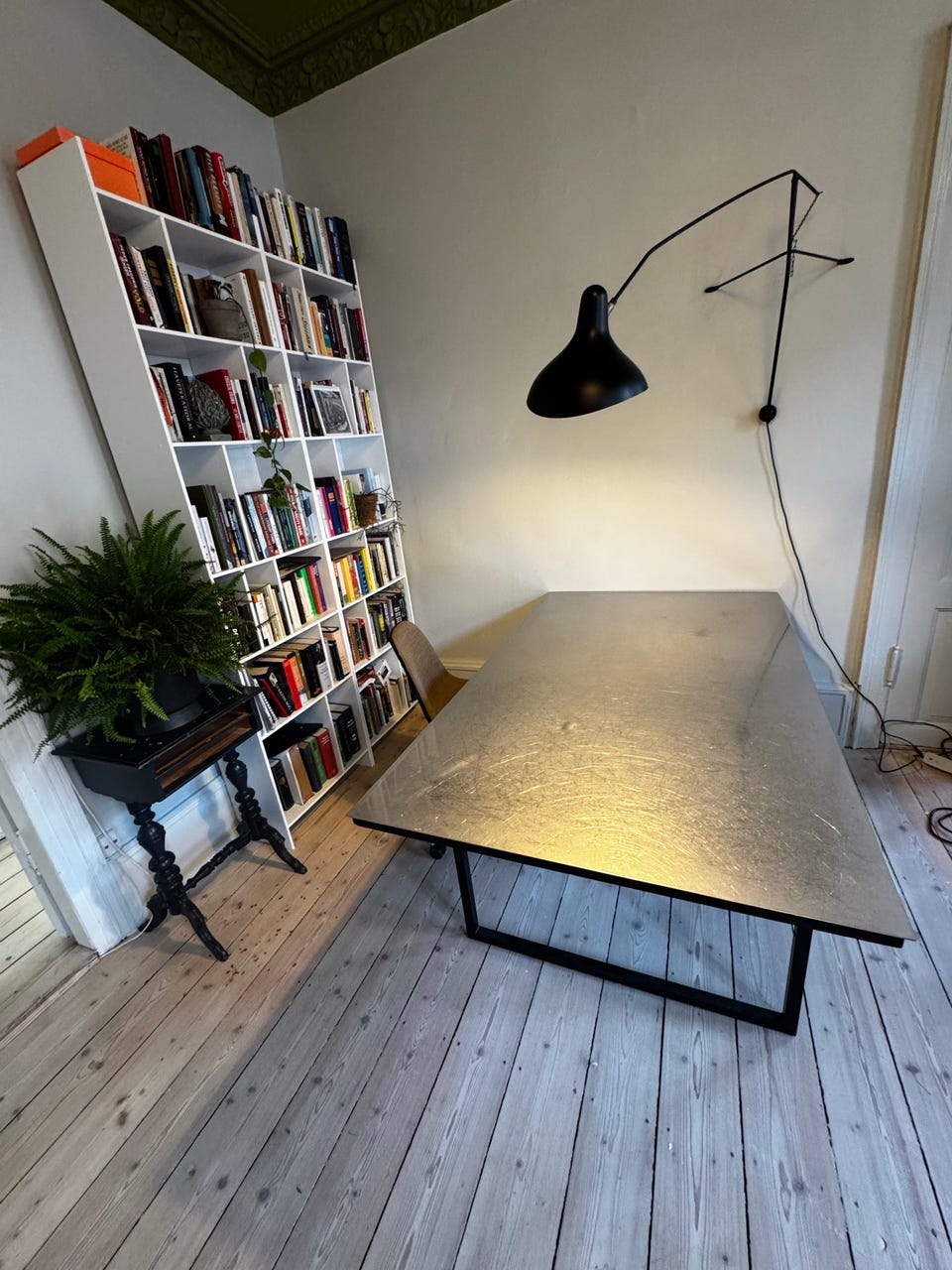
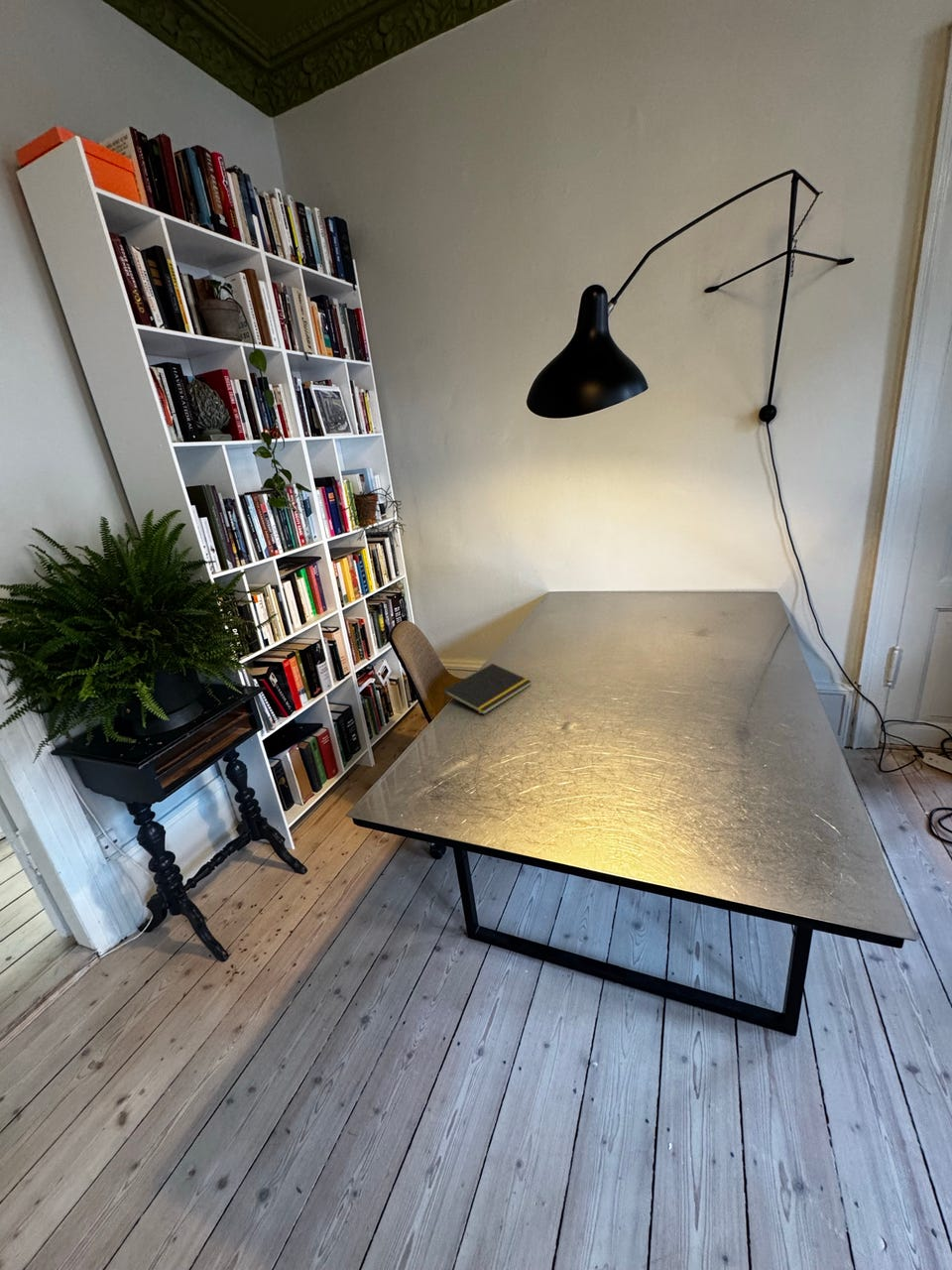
+ notepad (488, 687)
